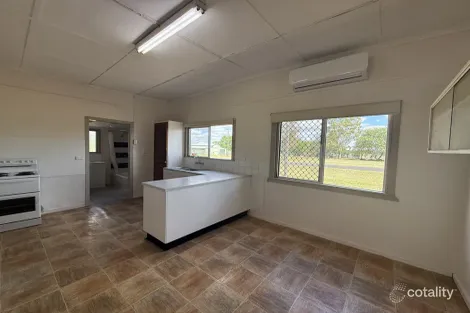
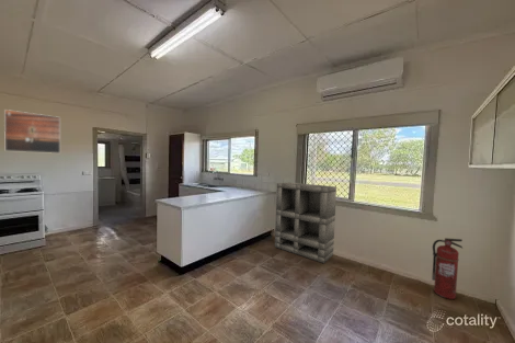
+ fire extinguisher (446, 265)
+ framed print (34, 133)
+ shelving unit (304, 218)
